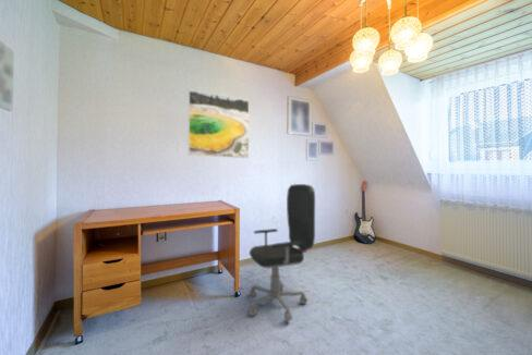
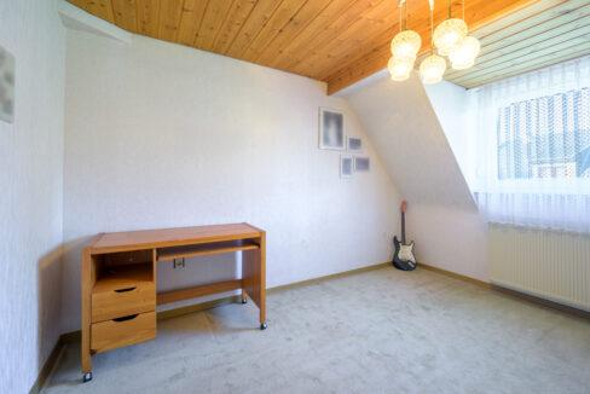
- office chair (278, 244)
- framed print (220, 125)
